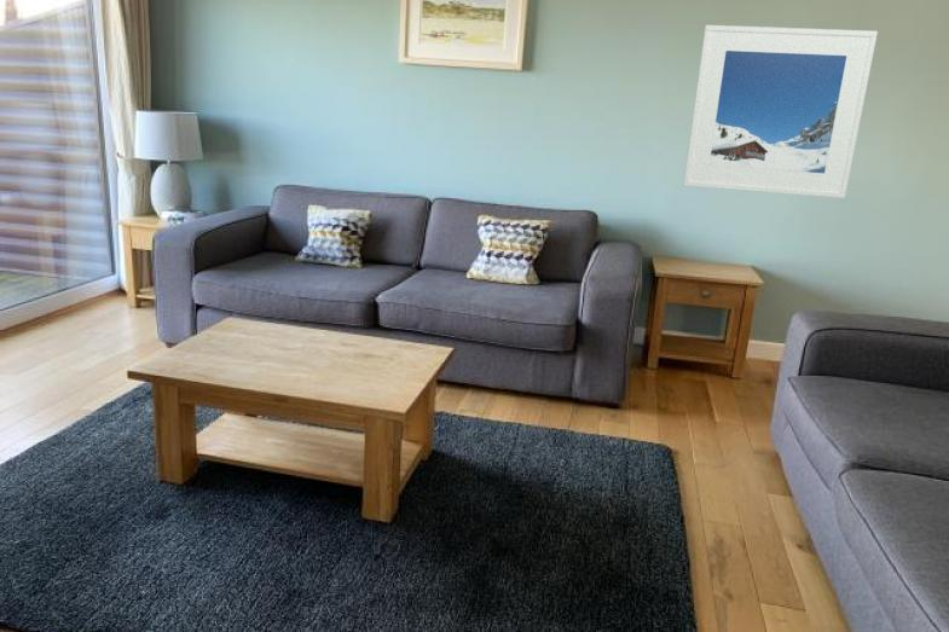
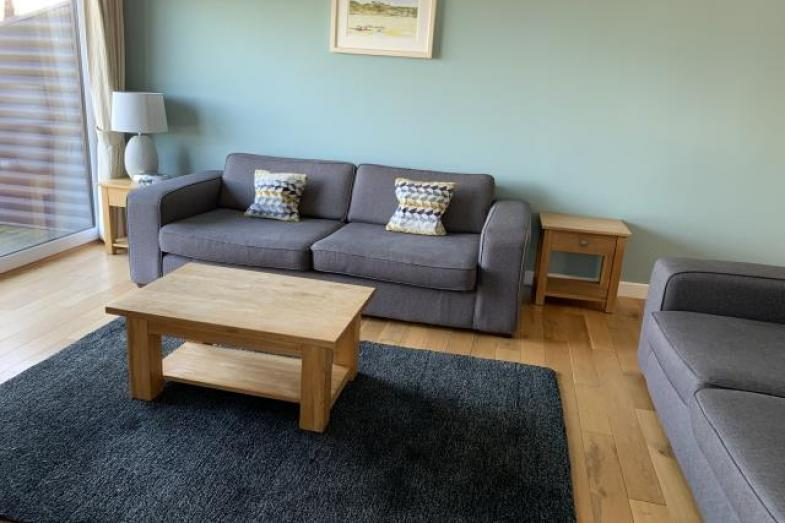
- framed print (775, 112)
